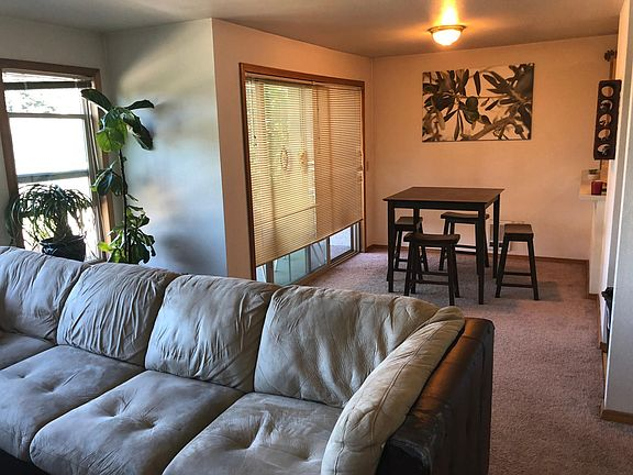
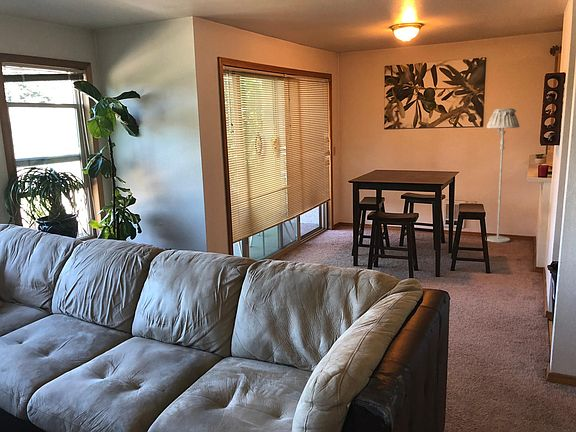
+ floor lamp (500, 175)
